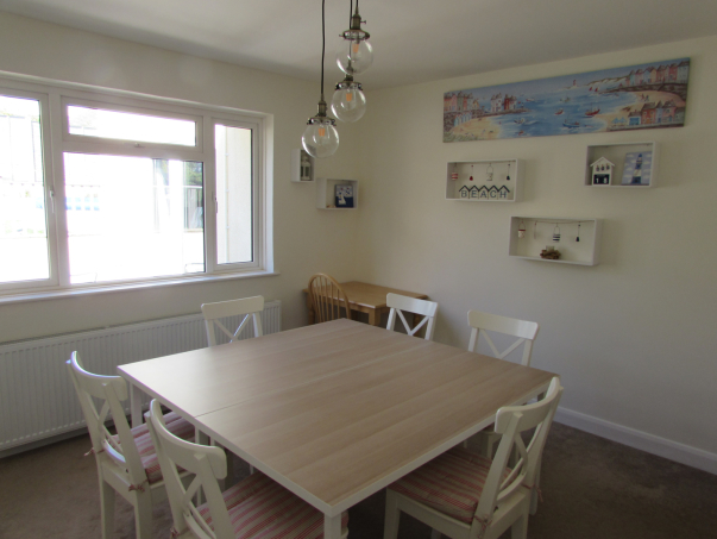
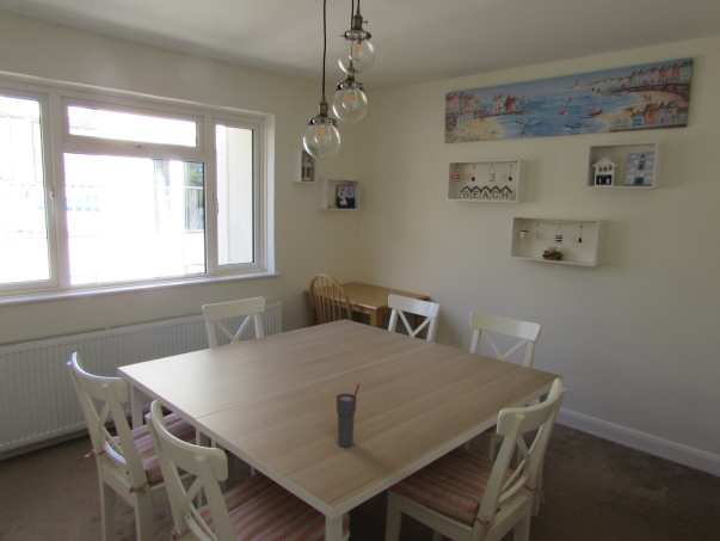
+ cup (346, 412)
